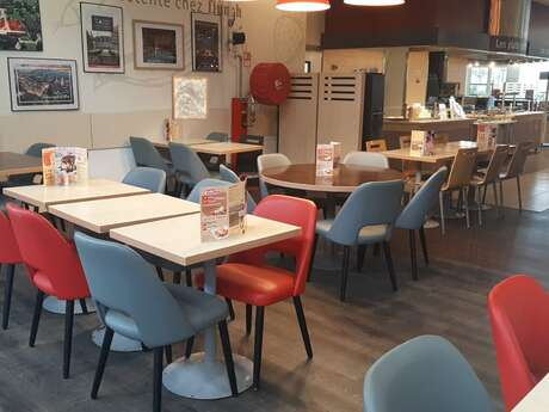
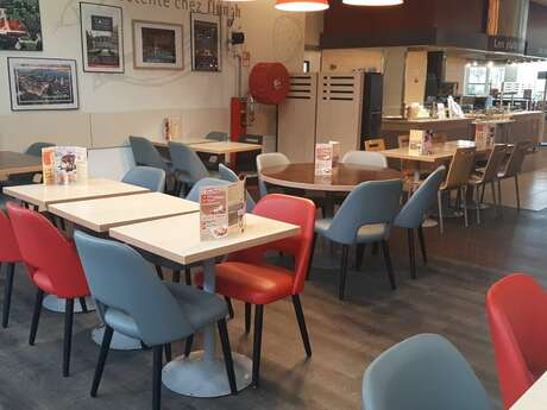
- wall art (190, 98)
